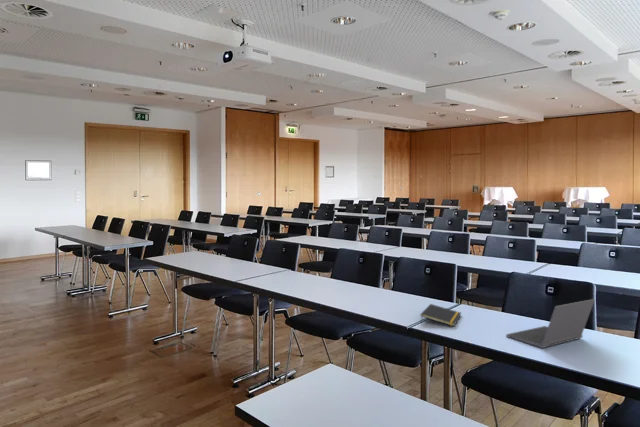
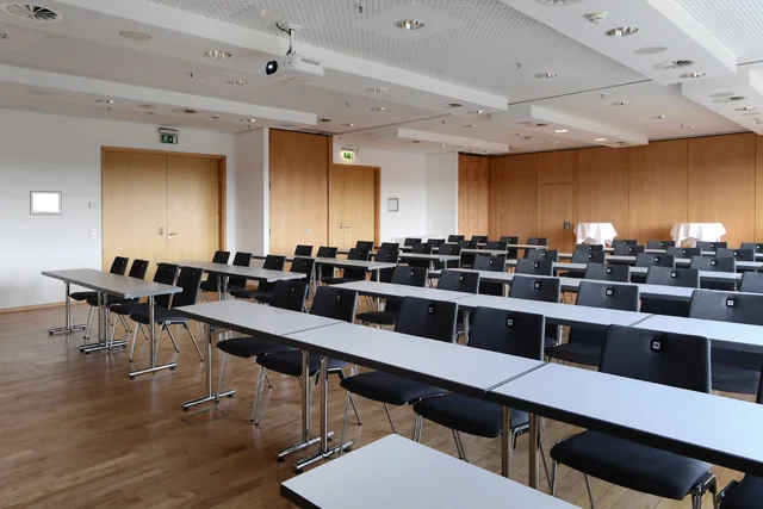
- notepad (441, 314)
- laptop computer (551, 318)
